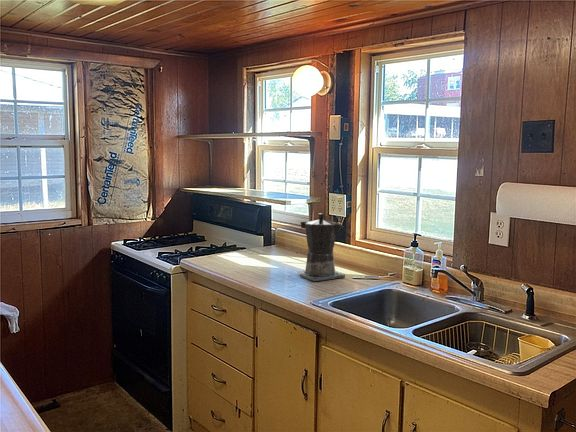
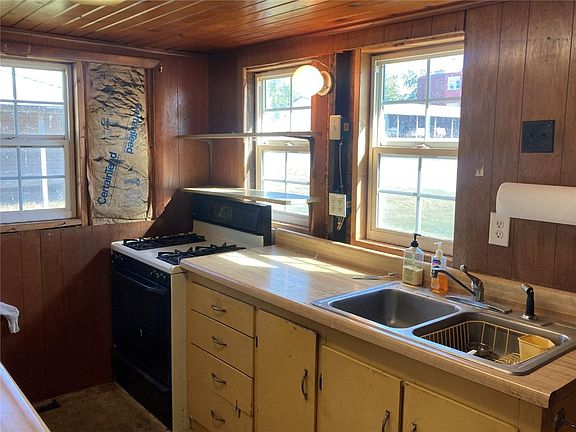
- coffee maker (320, 244)
